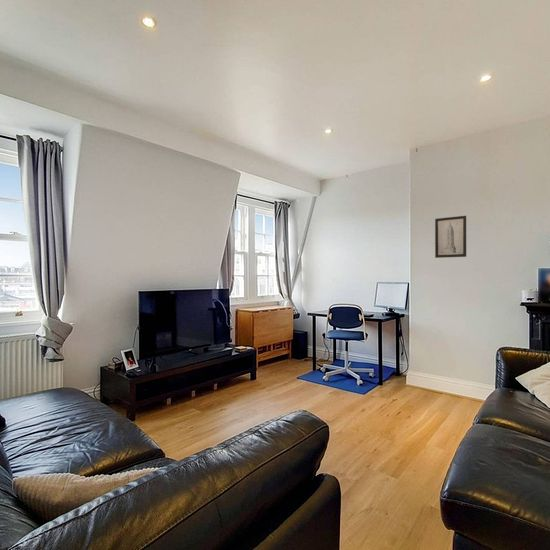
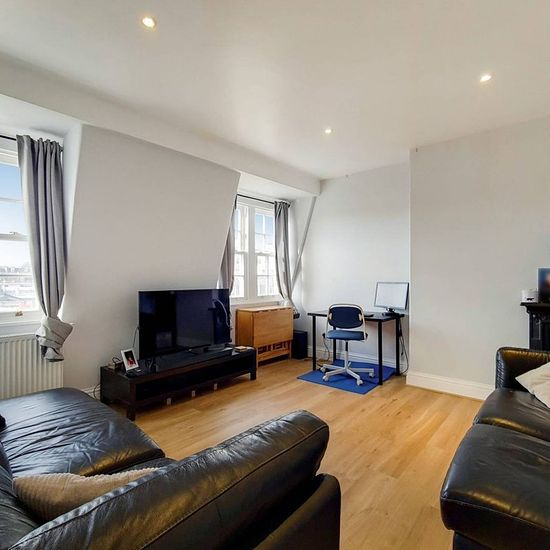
- wall art (450, 237)
